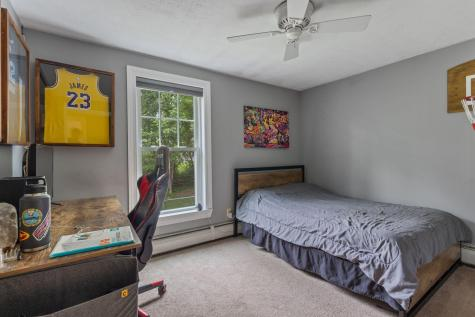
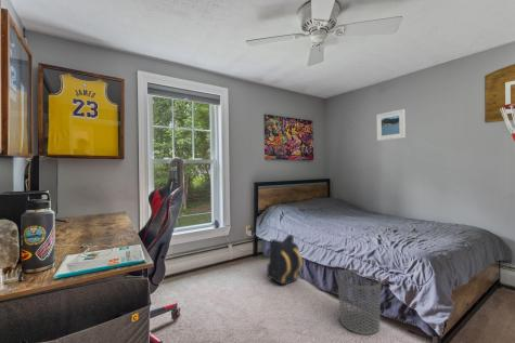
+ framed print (390, 126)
+ waste bin (359, 300)
+ backpack (285, 259)
